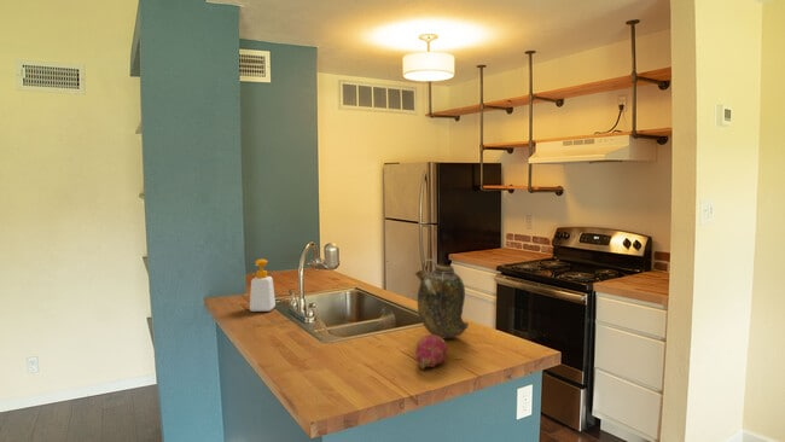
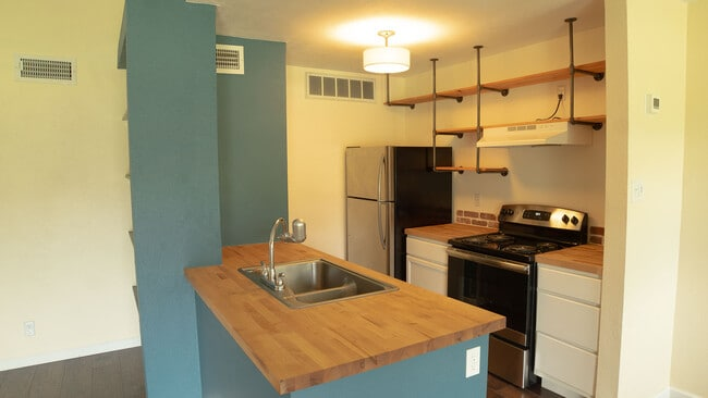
- fruit (430, 349)
- soap bottle (260, 285)
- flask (441, 298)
